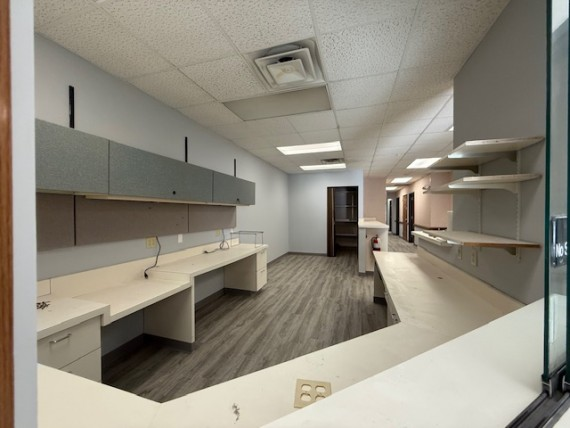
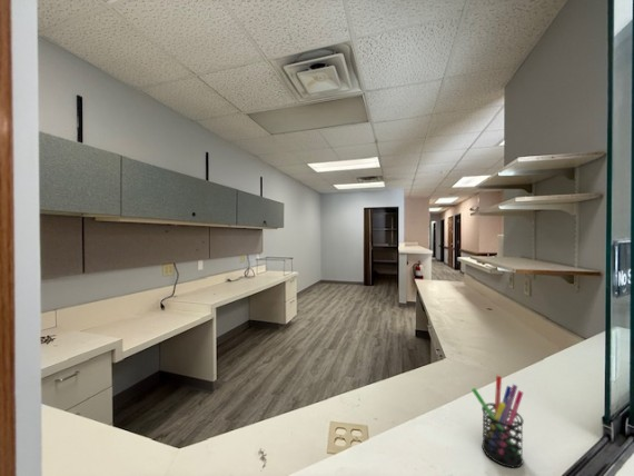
+ pen holder (496, 416)
